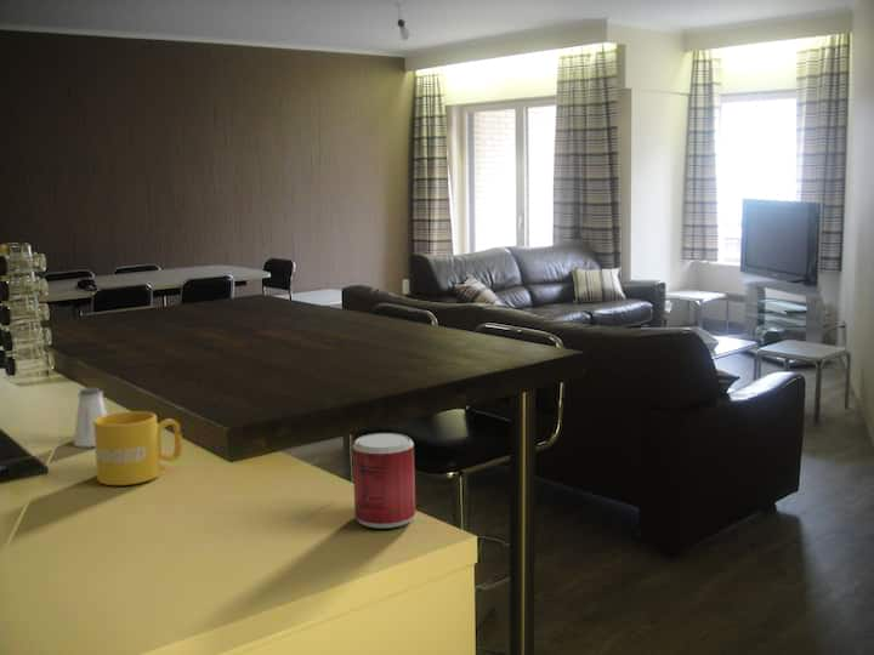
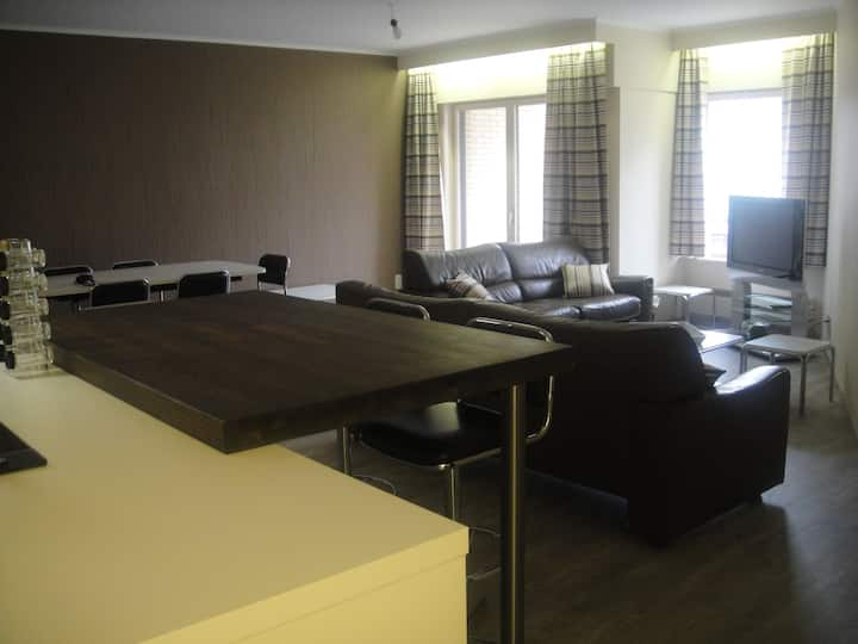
- mug (138, 444)
- saltshaker (91, 415)
- beverage can (384, 479)
